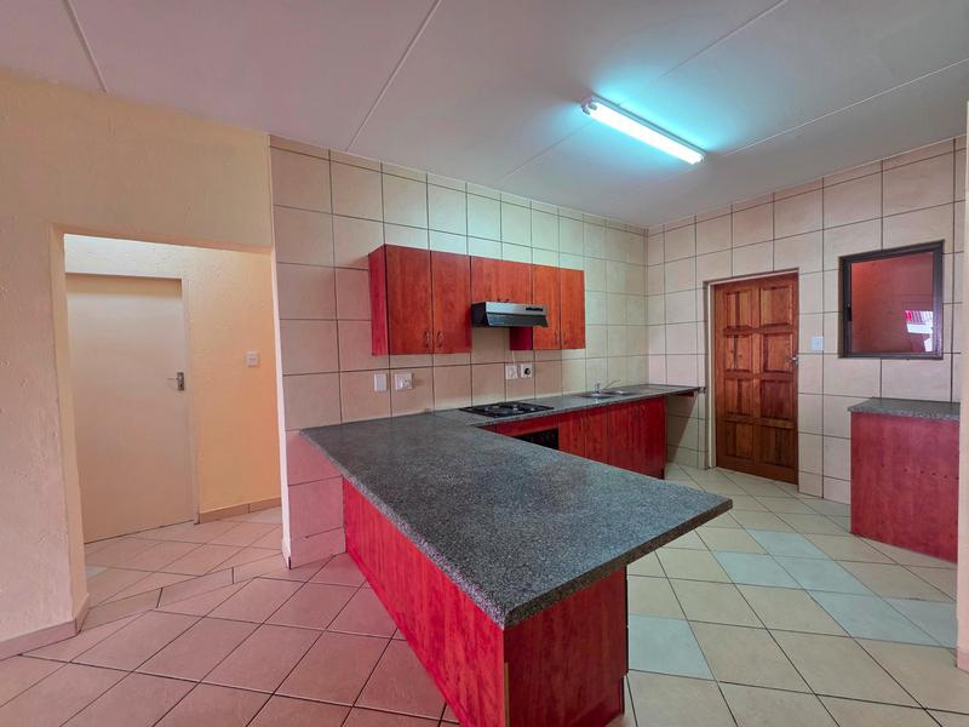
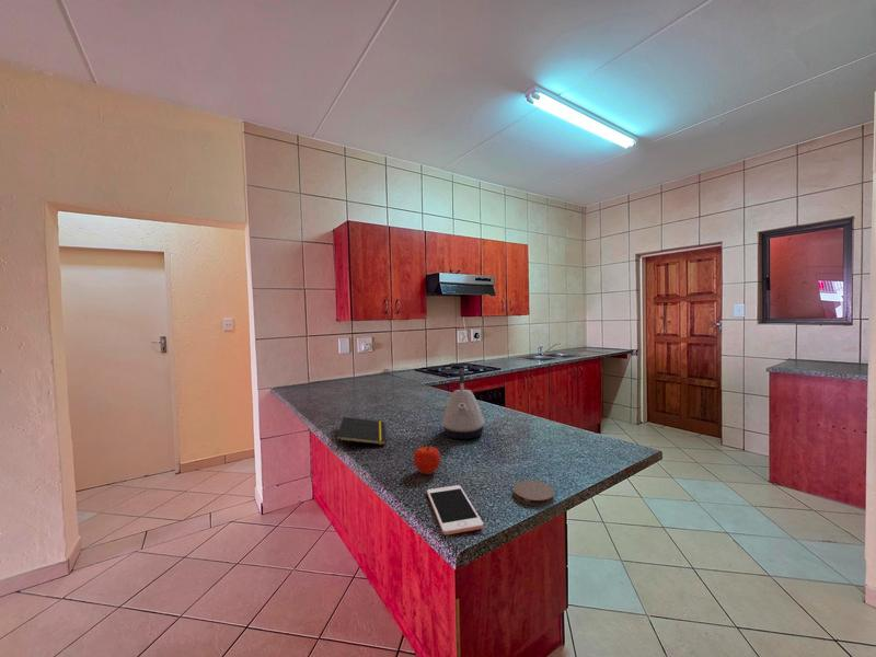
+ kettle (462, 401)
+ notepad (362, 429)
+ cell phone (452, 507)
+ fruit (427, 459)
+ coaster (533, 492)
